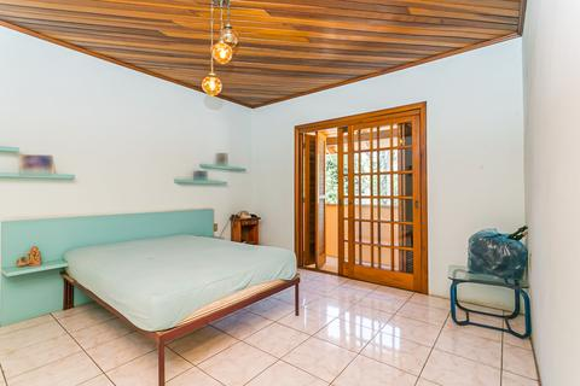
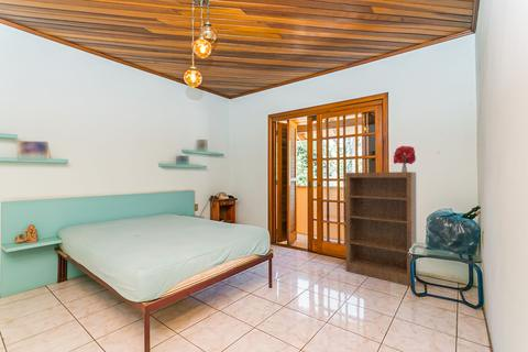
+ bookshelf (380, 222)
+ bouquet (404, 158)
